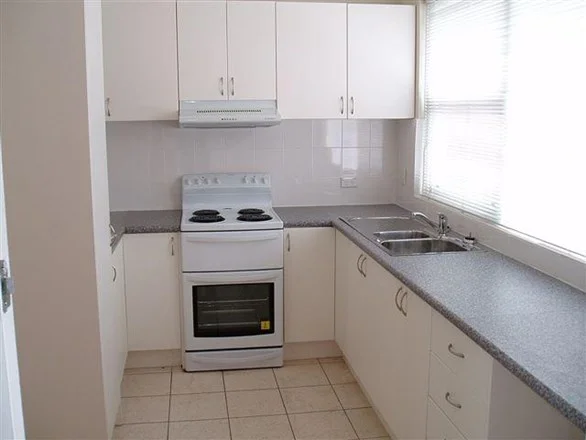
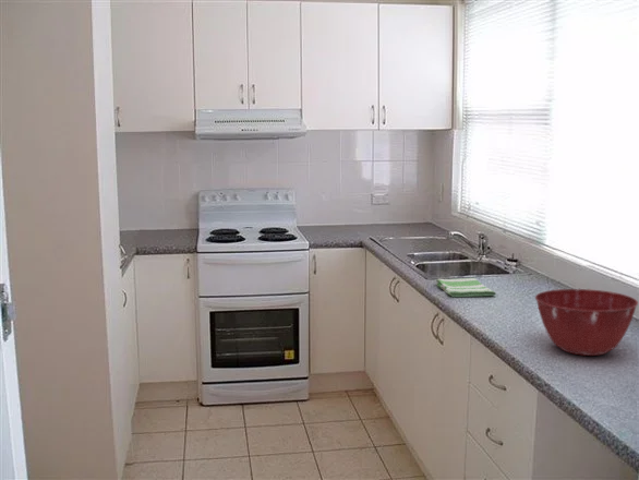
+ mixing bowl (583, 323)
+ dish towel (463, 287)
